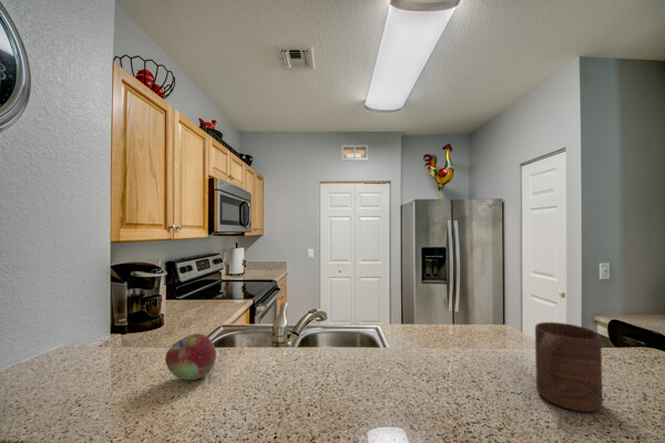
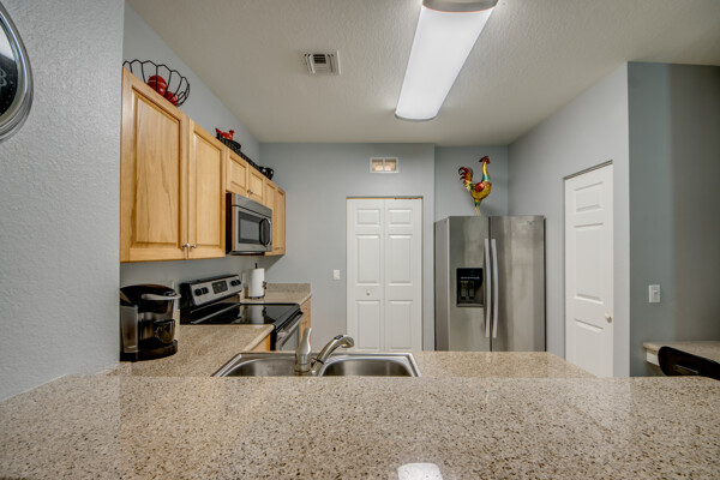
- cup (565, 367)
- fruit (191, 357)
